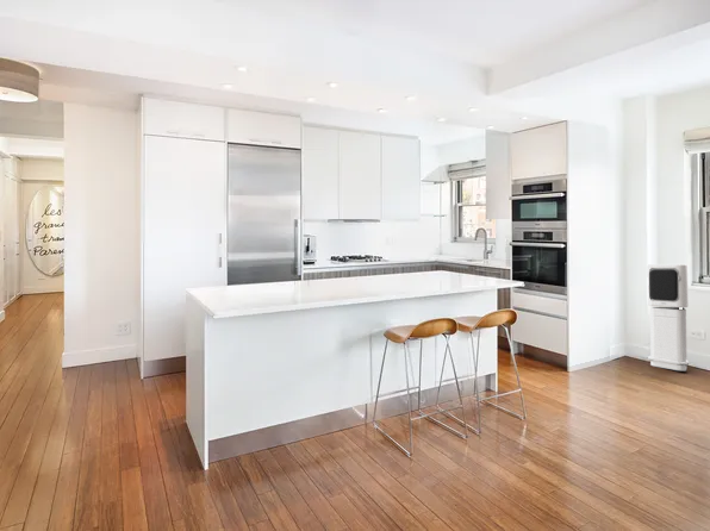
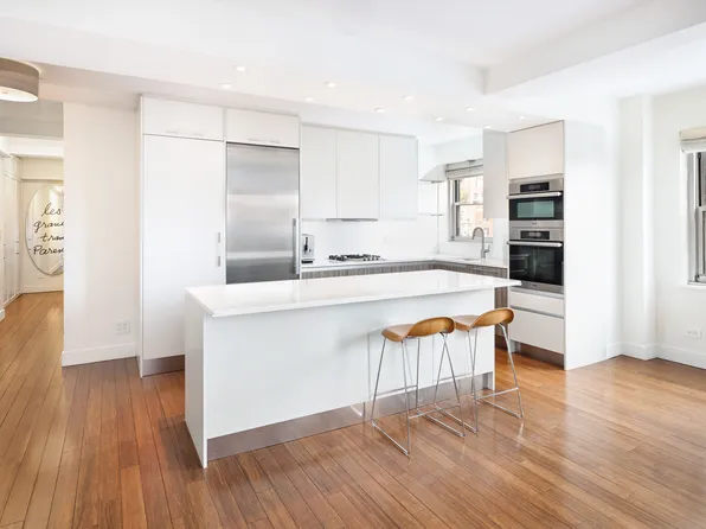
- air purifier (673, 314)
